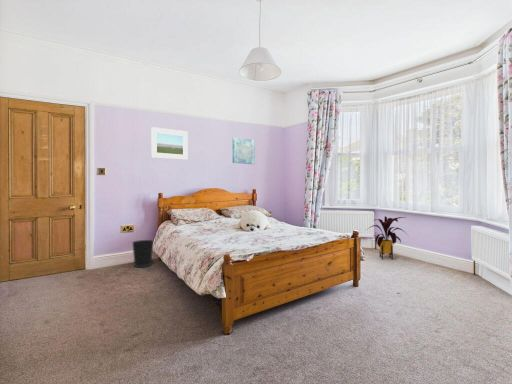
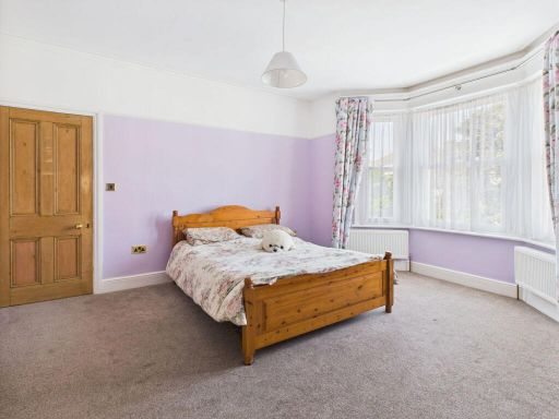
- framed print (170, 144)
- wastebasket (143, 253)
- wall art (243, 151)
- house plant (386, 237)
